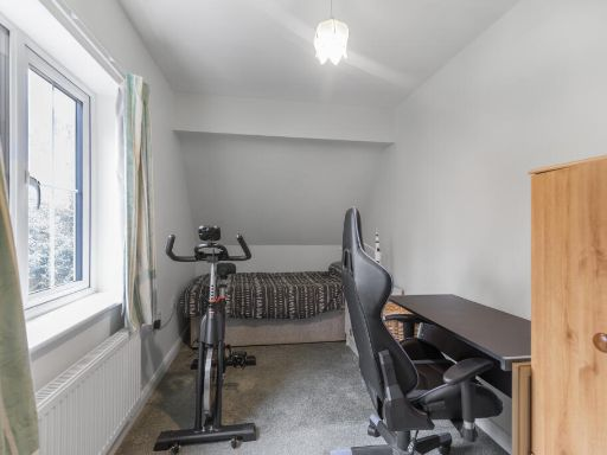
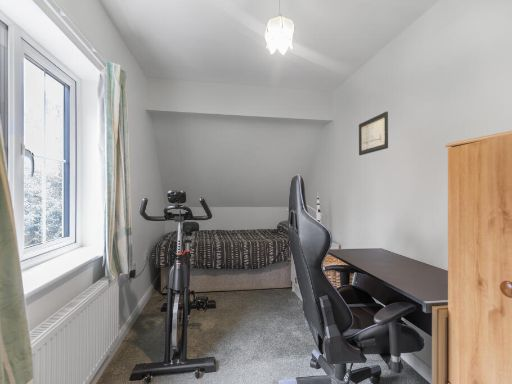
+ wall art (372, 135)
